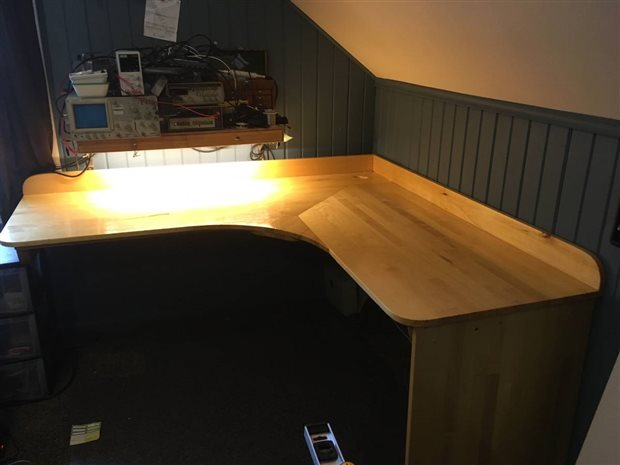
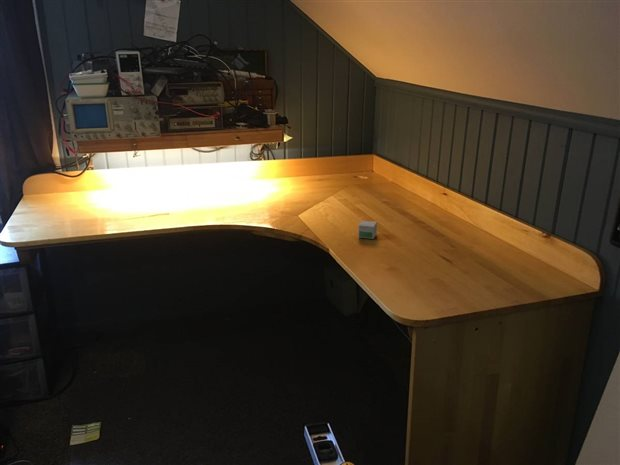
+ small box (367, 229)
